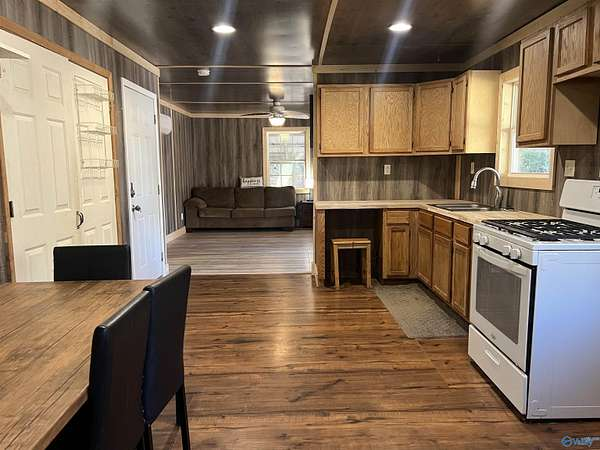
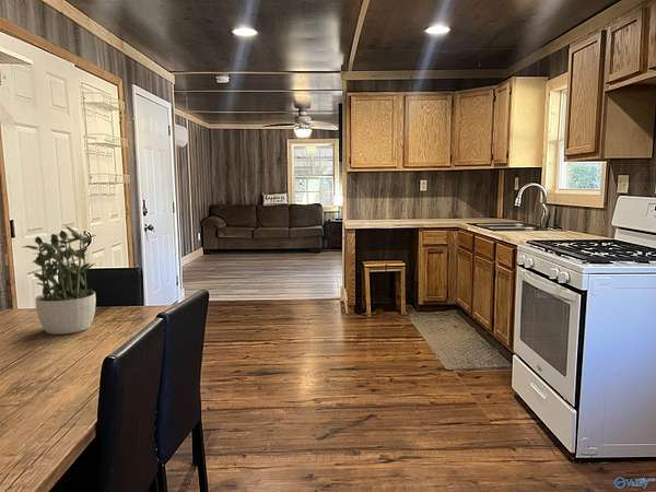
+ potted plant (61, 278)
